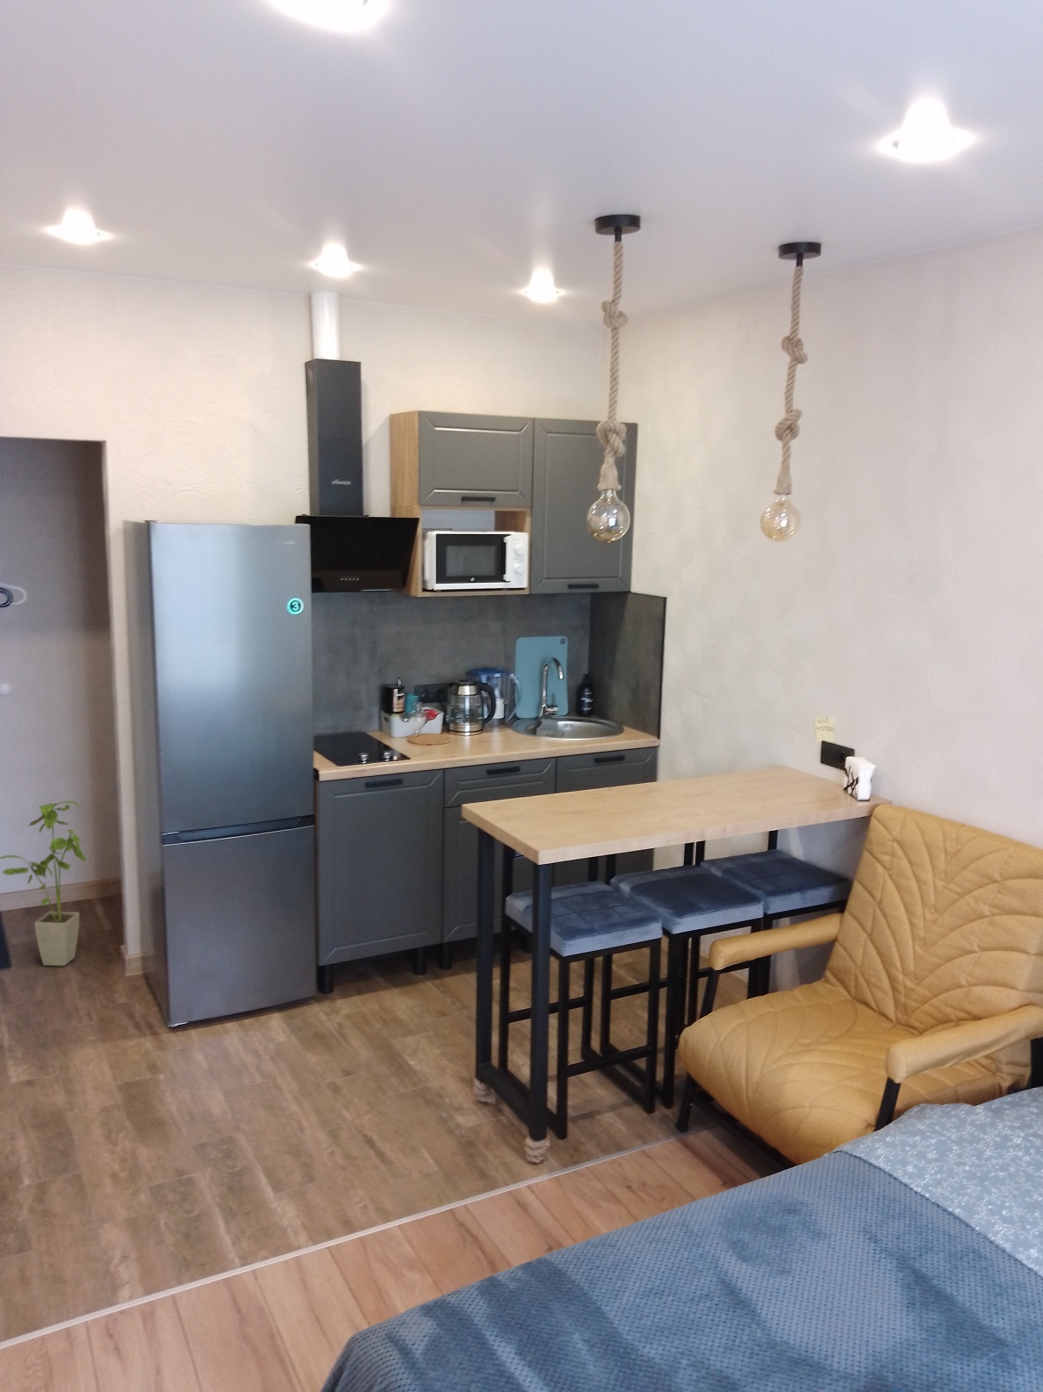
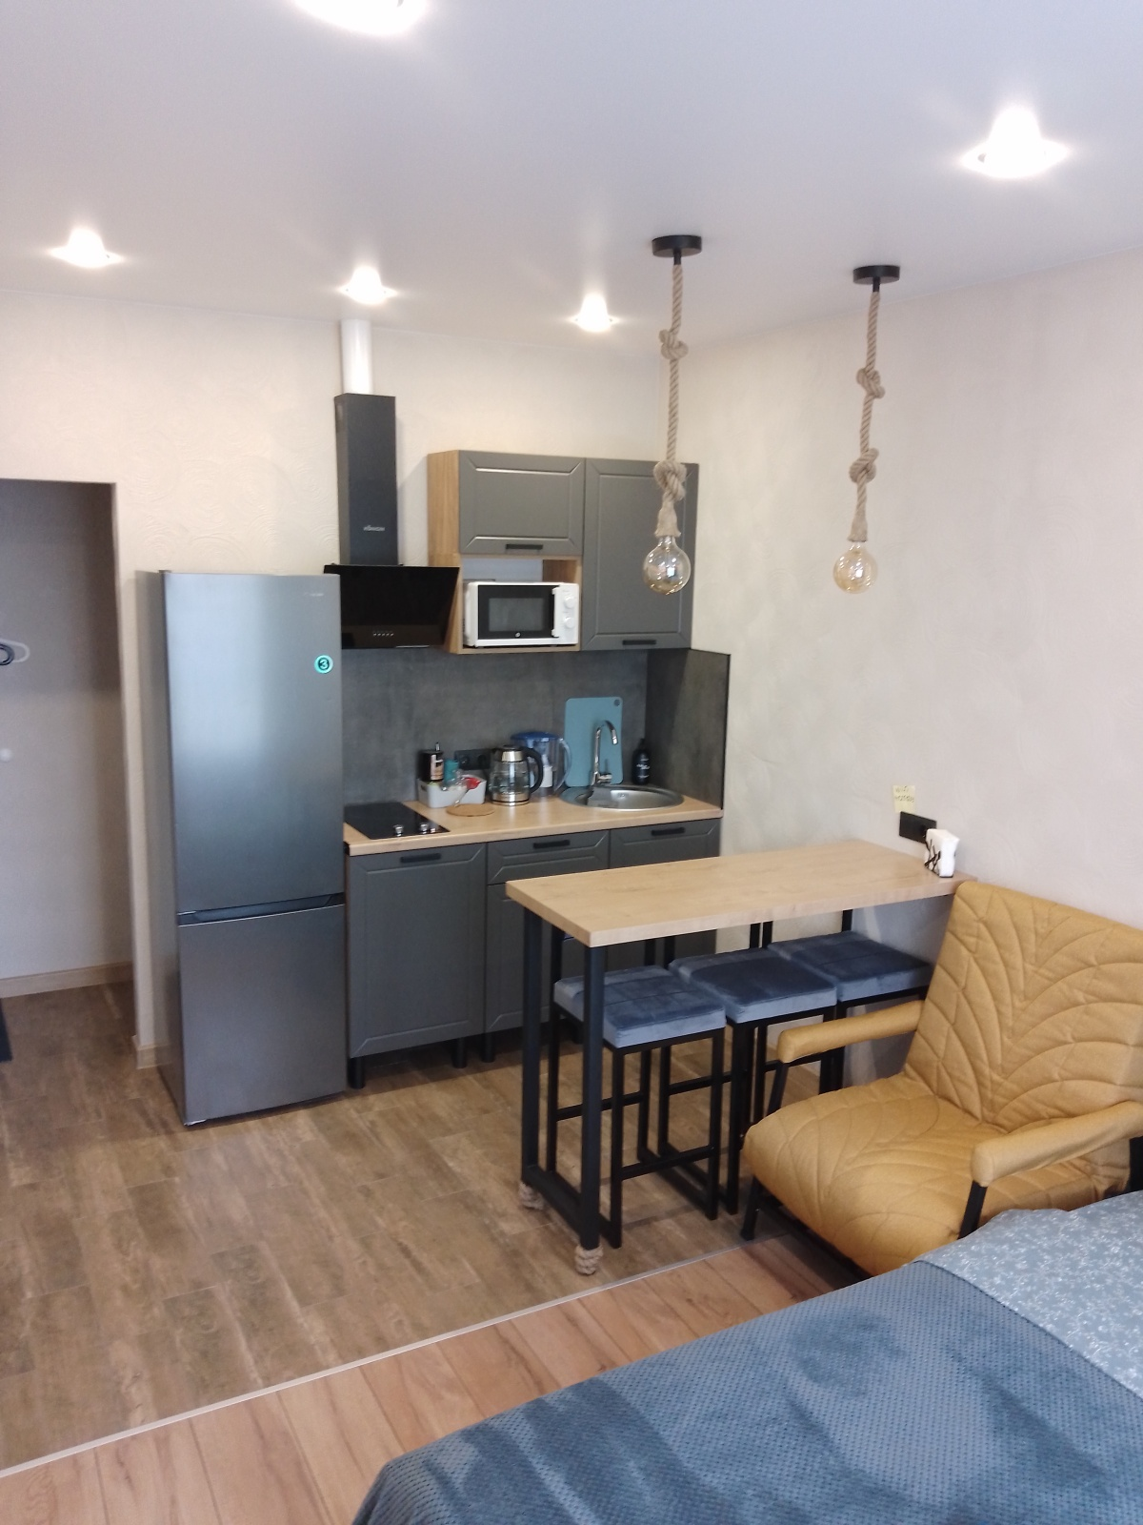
- house plant (45, 882)
